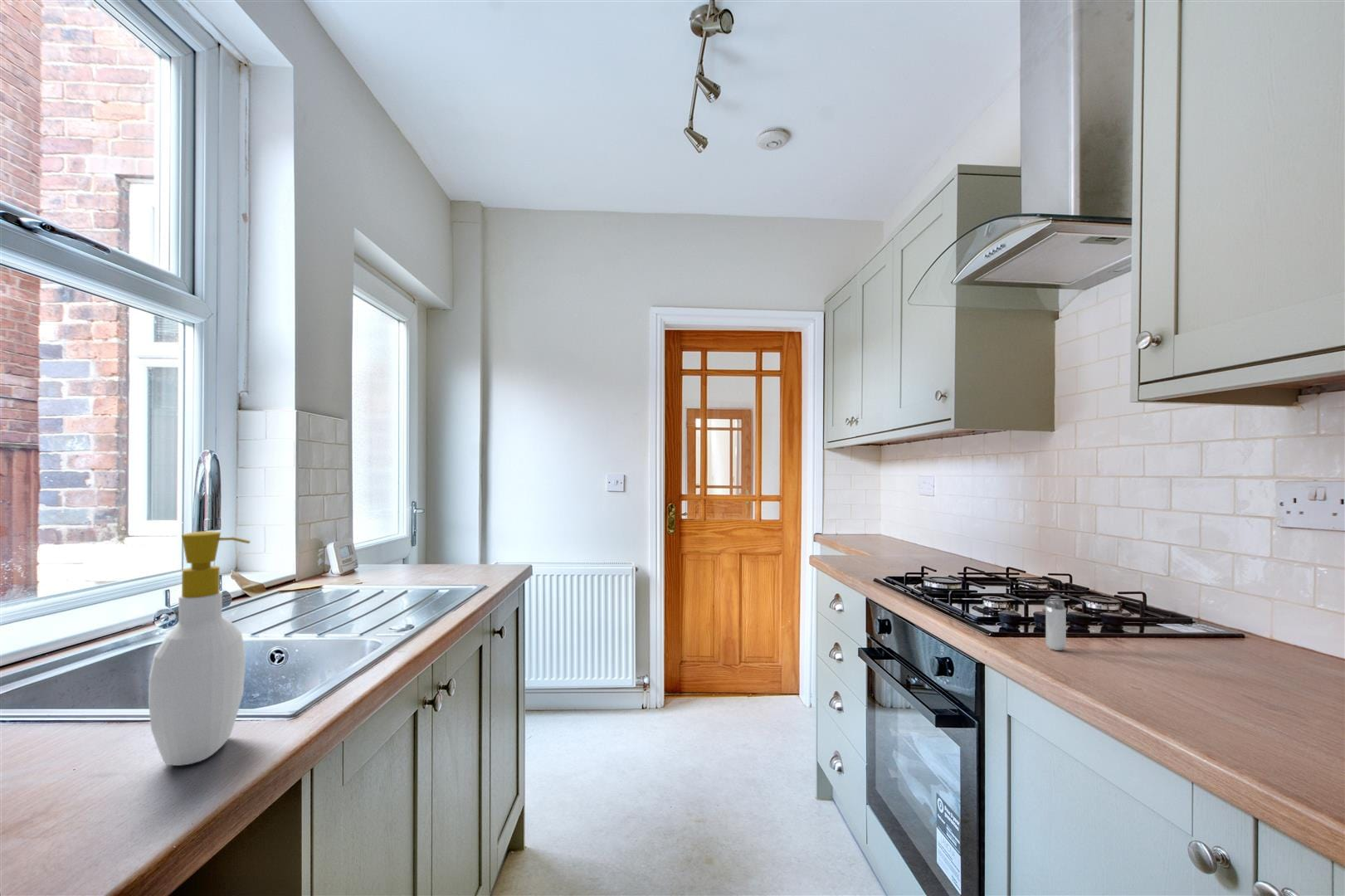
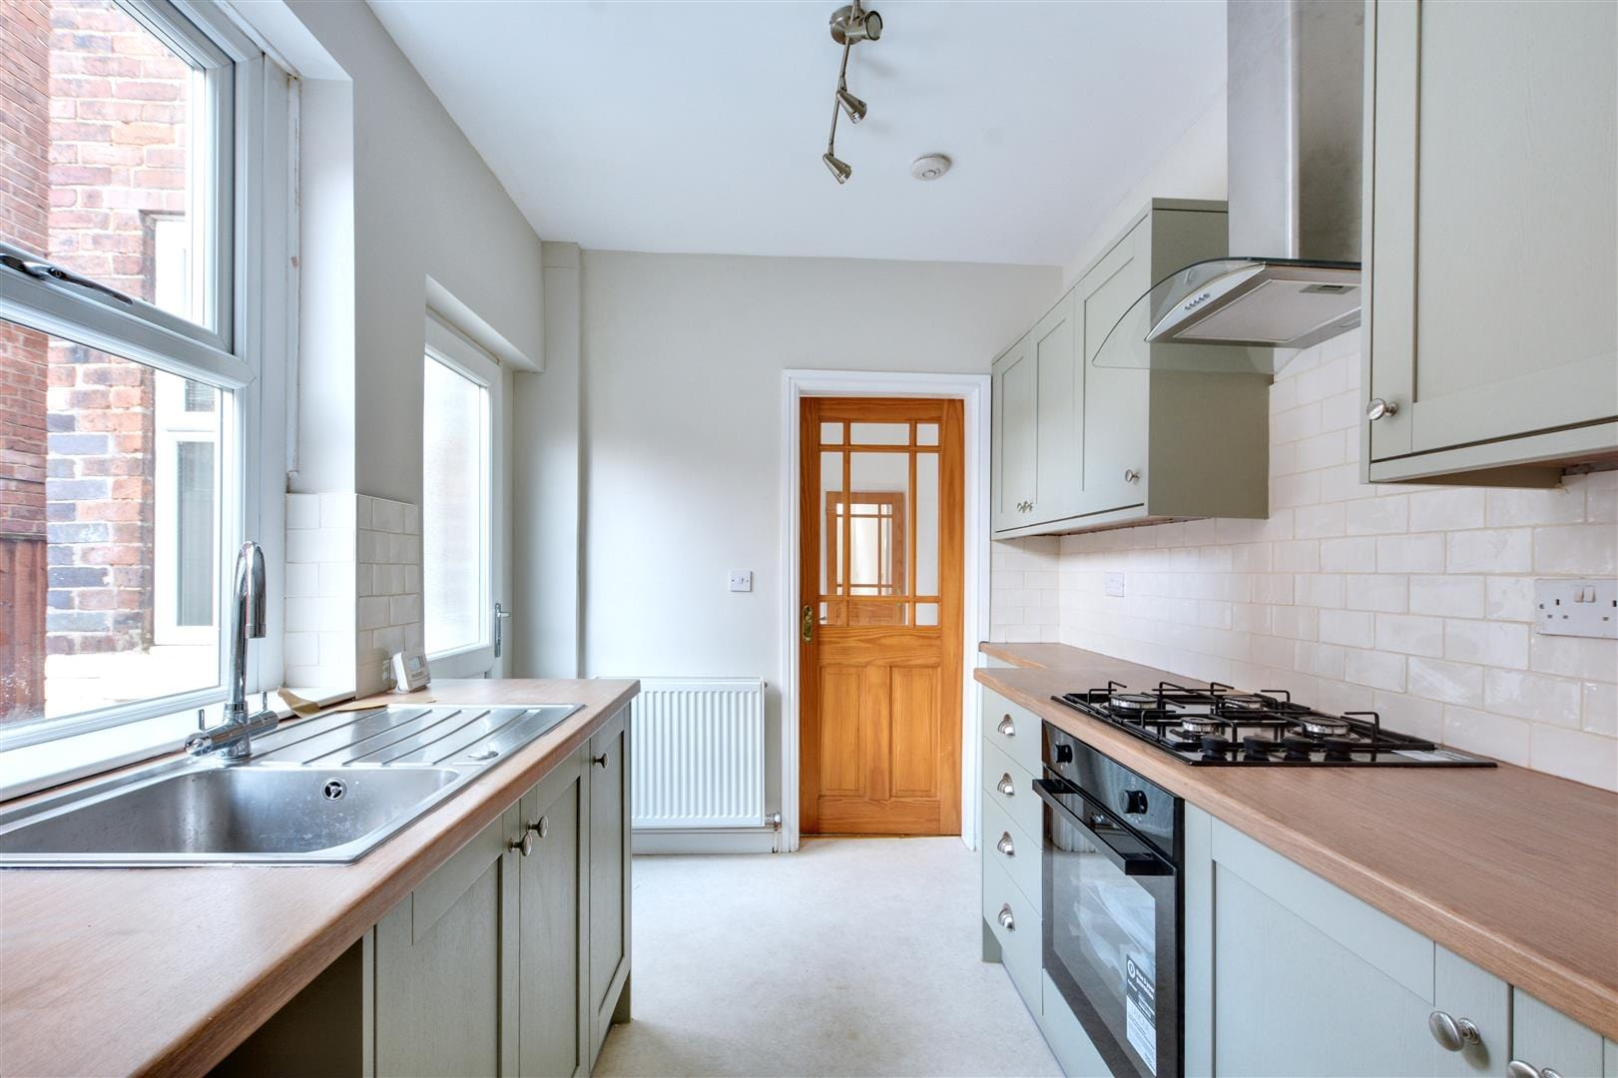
- shaker (1055, 622)
- soap bottle (204, 640)
